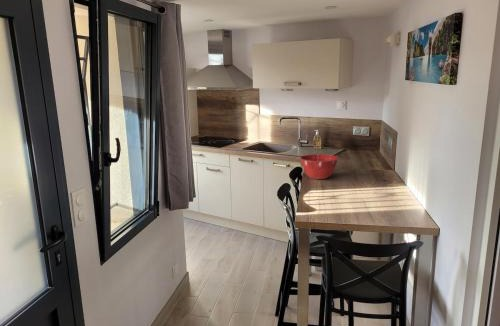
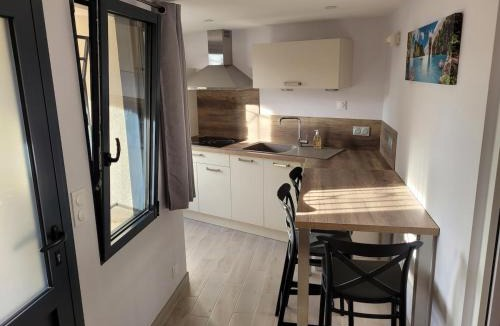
- mixing bowl (318, 167)
